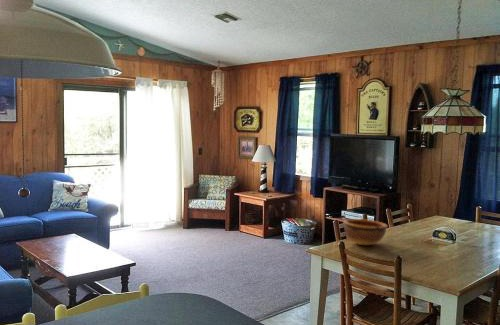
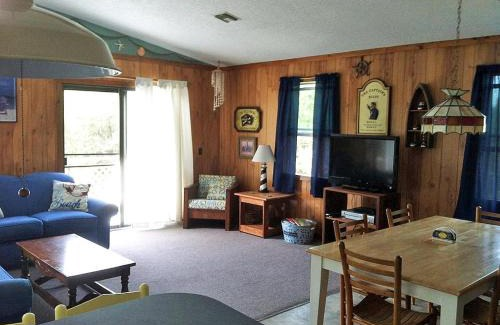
- bowl (364, 232)
